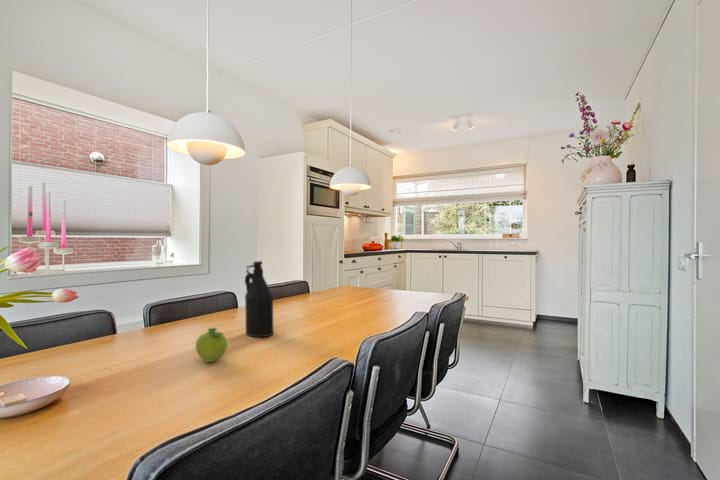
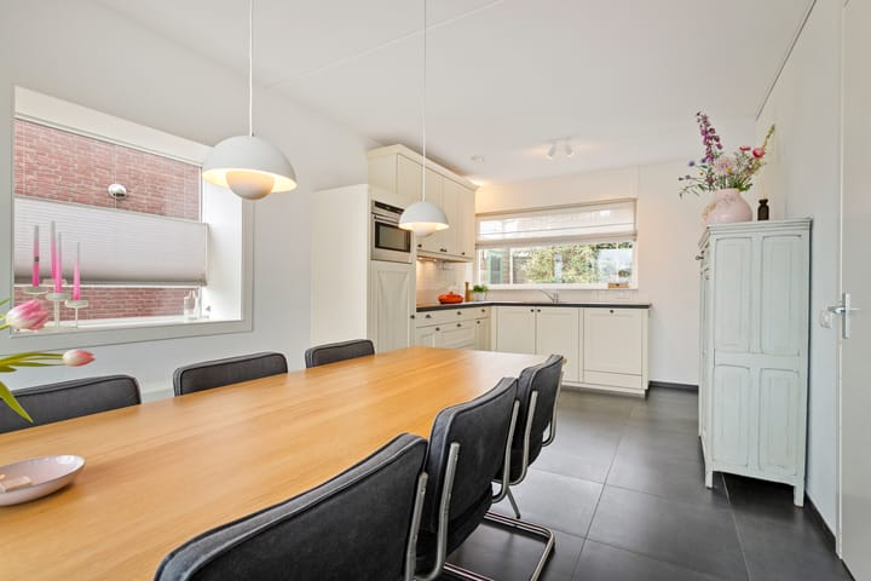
- fruit (211, 345)
- bottle (258, 297)
